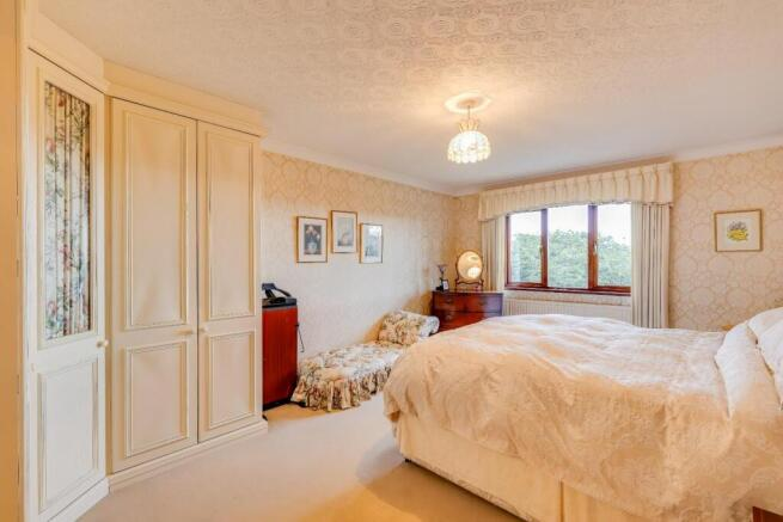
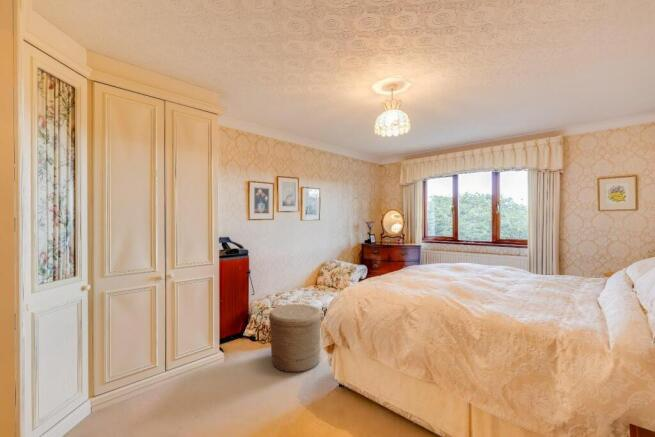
+ basket (295, 335)
